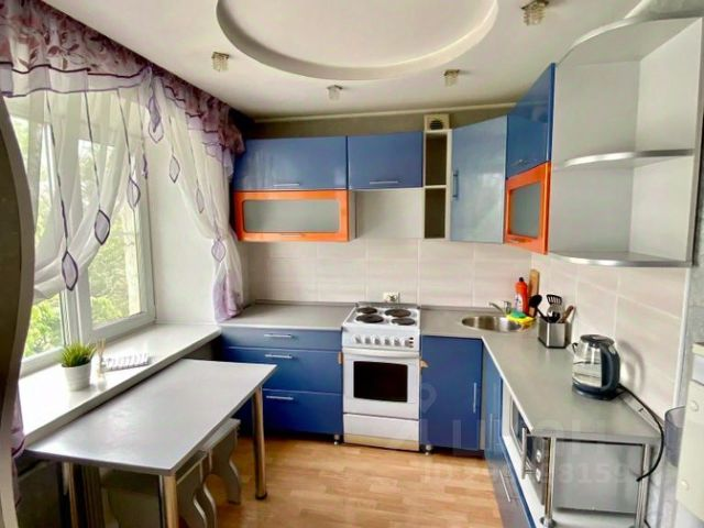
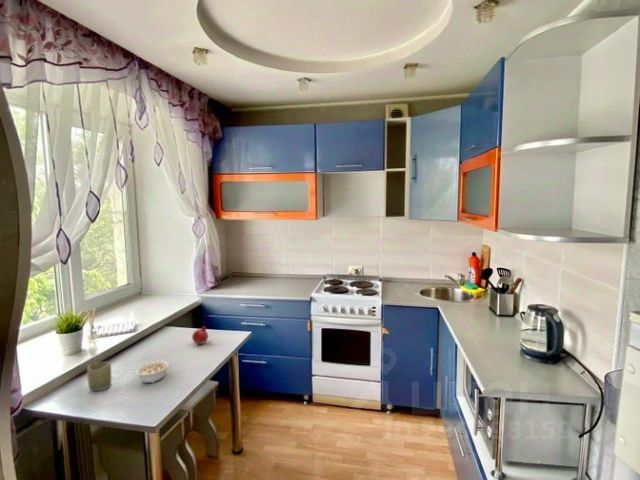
+ cup (99, 376)
+ legume (152, 372)
+ fruit (200, 335)
